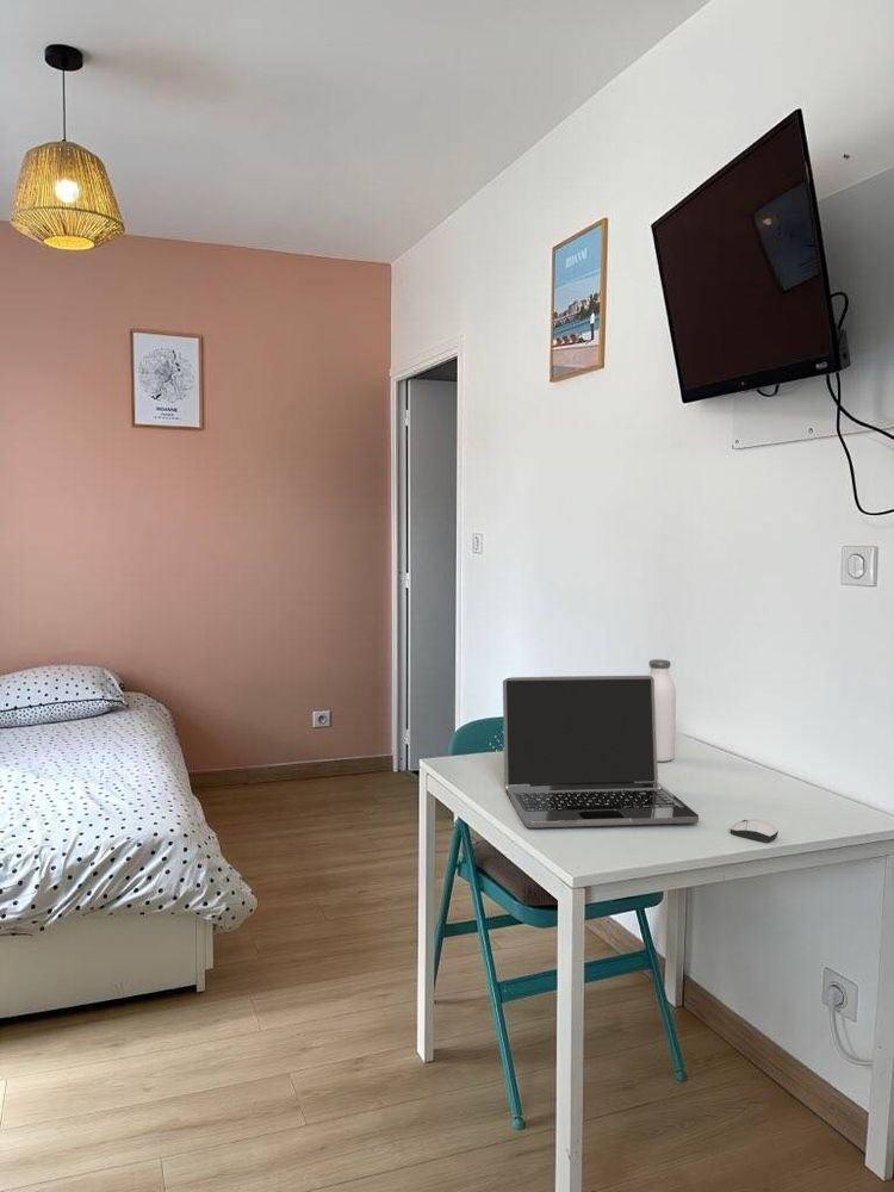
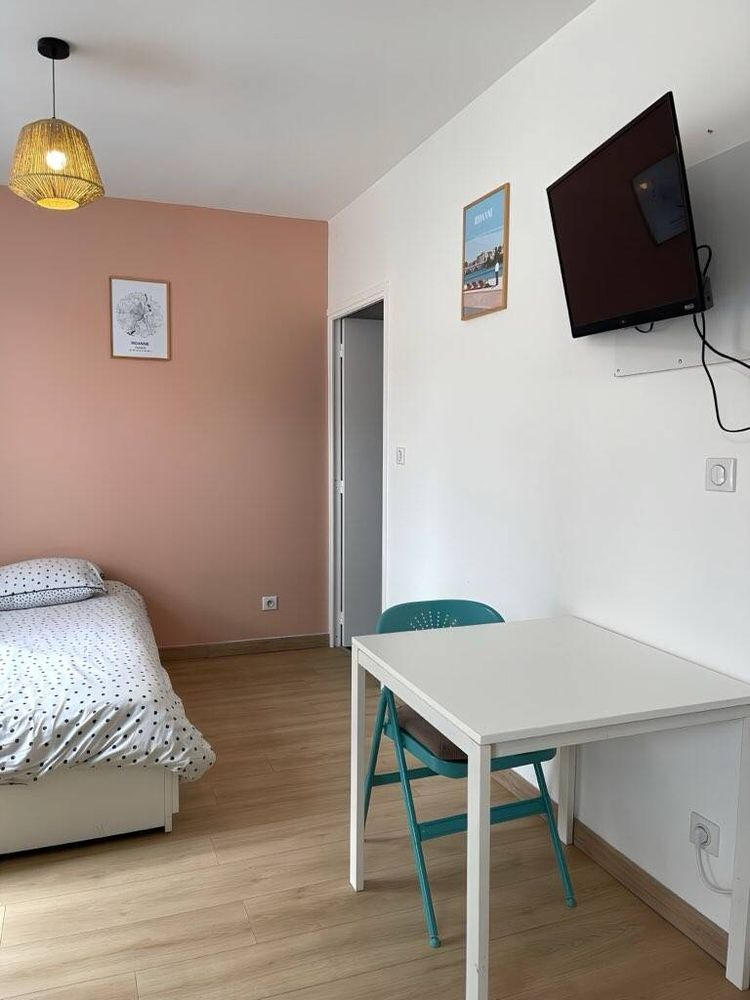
- computer mouse (753, 827)
- water bottle (658, 708)
- laptop (595, 745)
